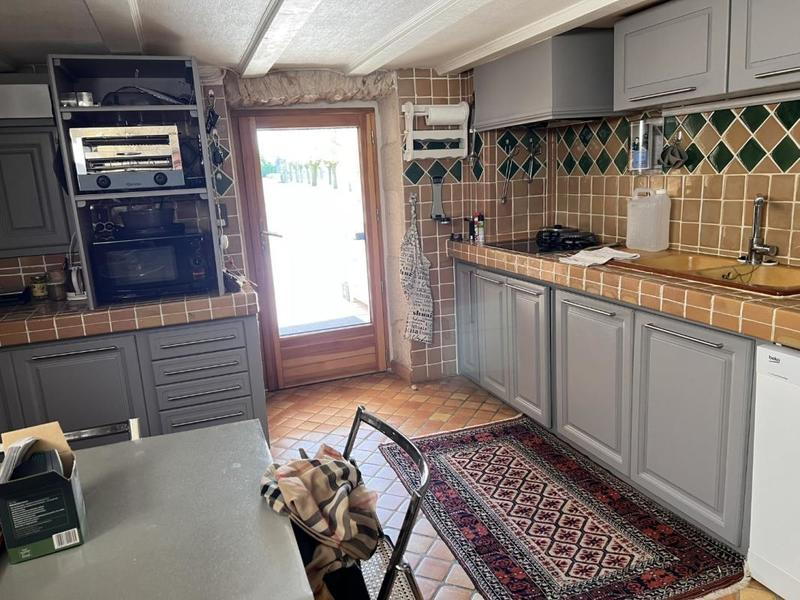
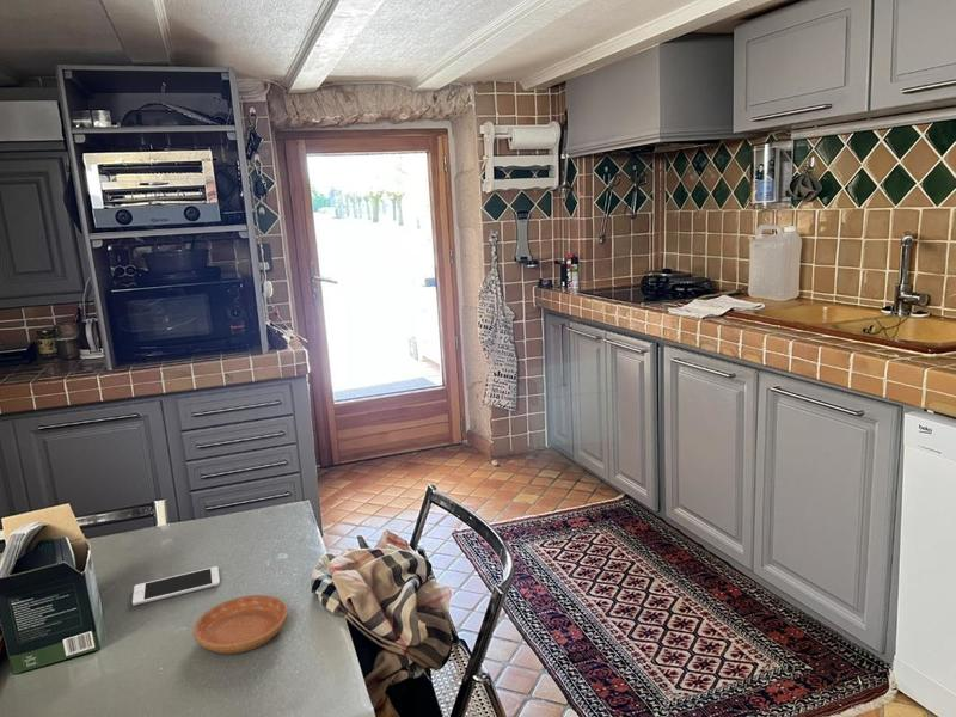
+ saucer (241, 625)
+ cell phone (177, 584)
